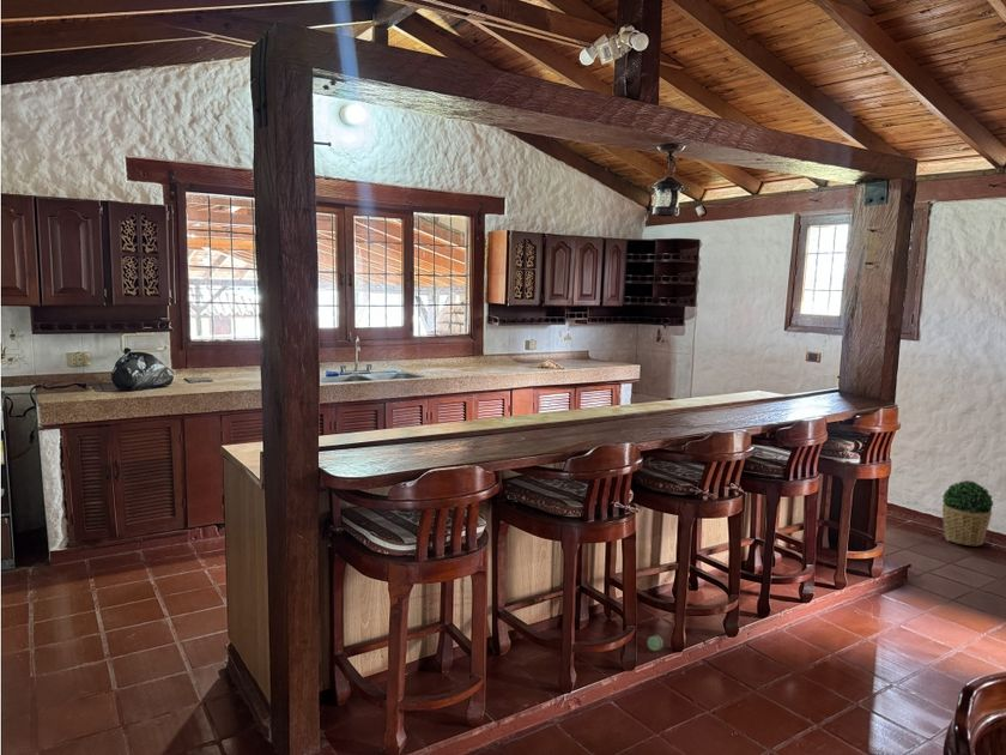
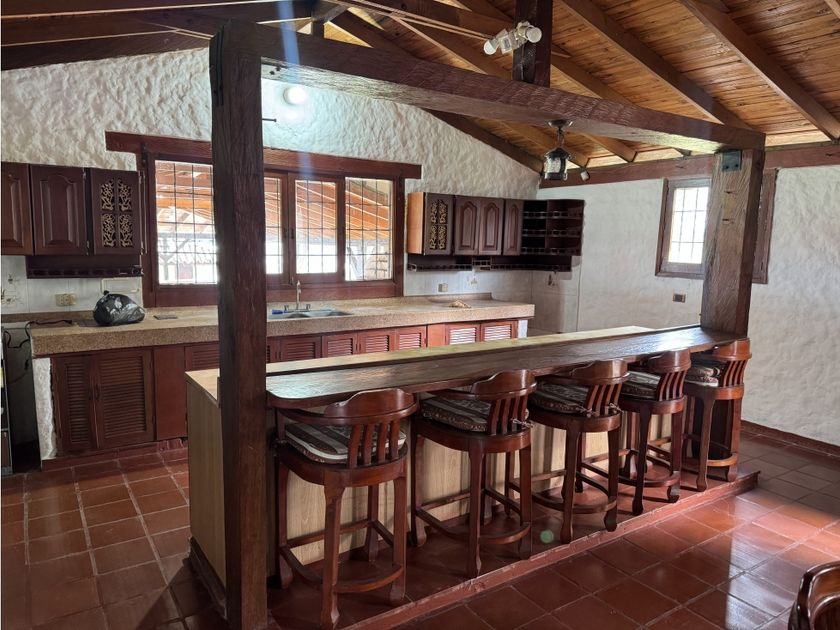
- potted plant (965, 511)
